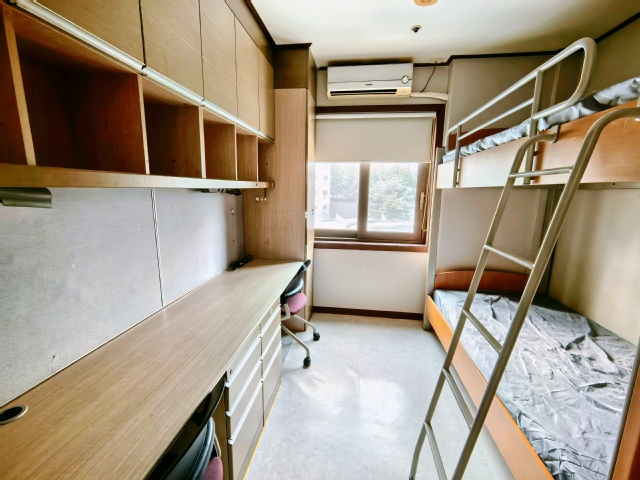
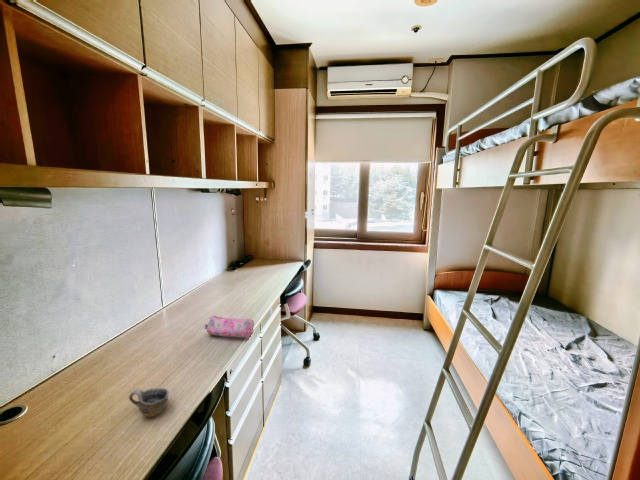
+ pencil case (230, 326)
+ cup (152, 399)
